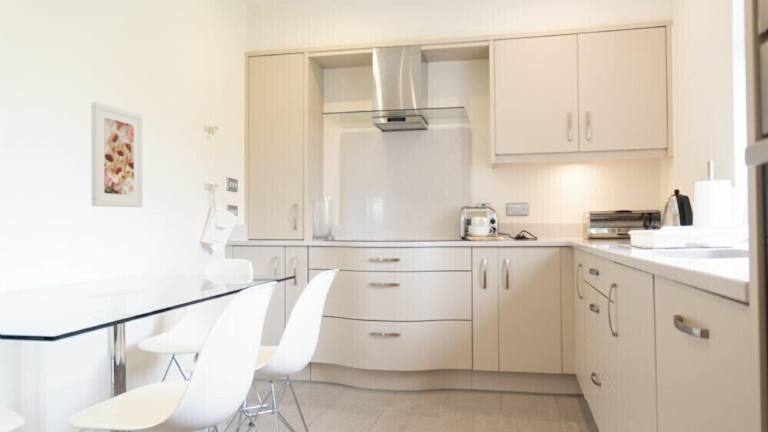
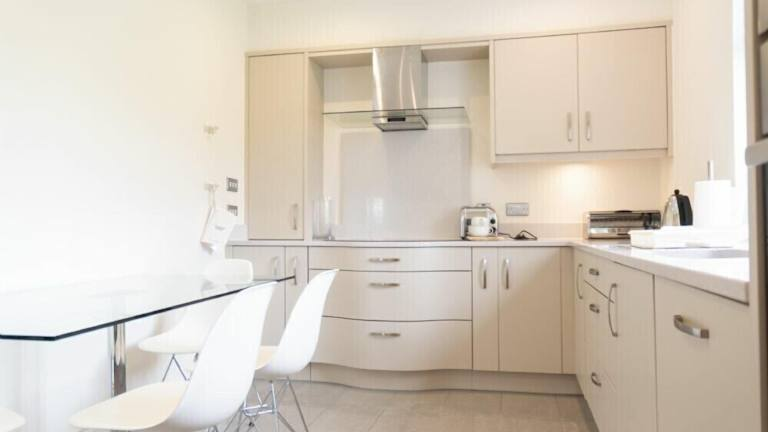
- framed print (118, 157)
